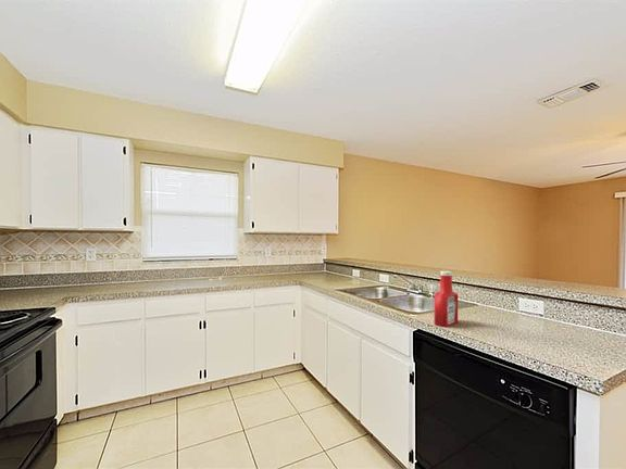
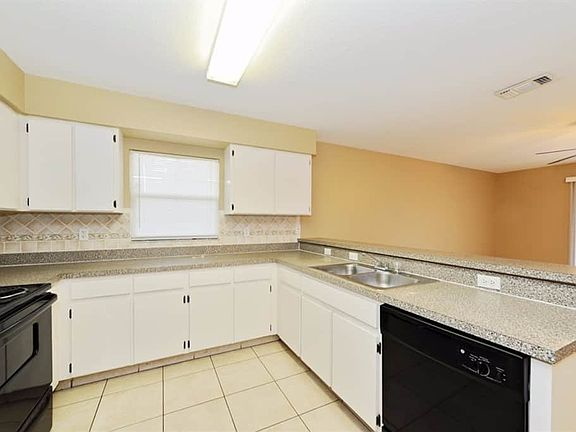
- soap bottle (446, 296)
